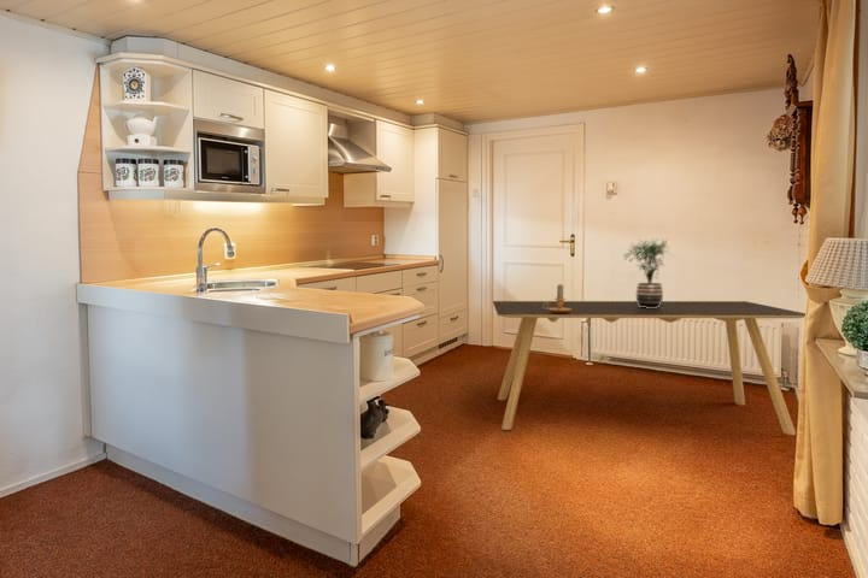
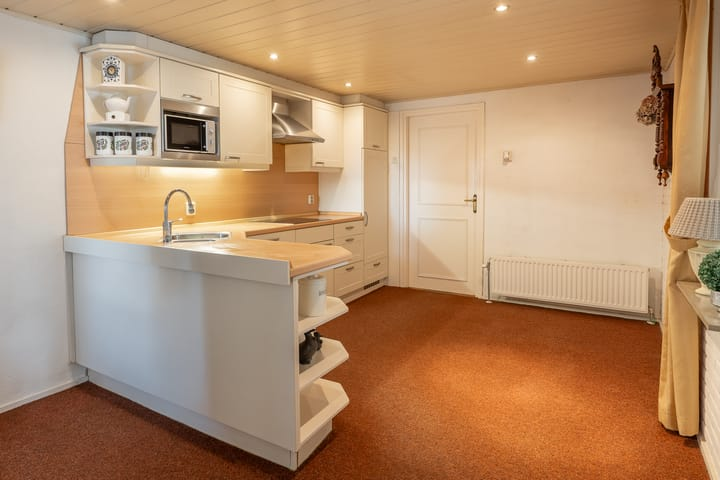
- dining table (612, 322)
- candlestick (557, 297)
- potted plant (647, 272)
